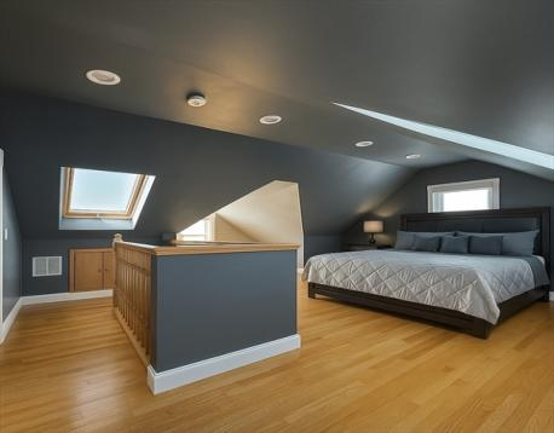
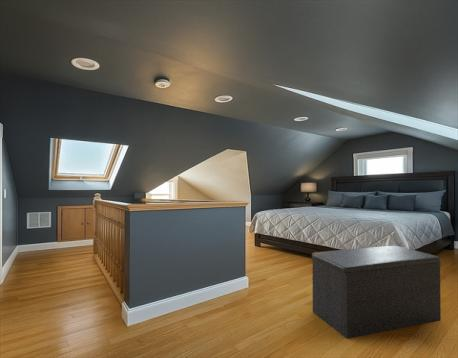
+ bench (374, 285)
